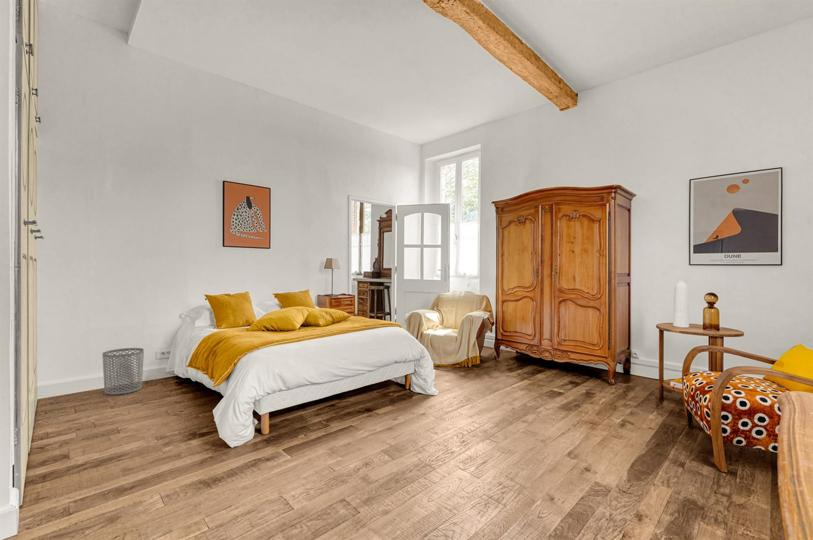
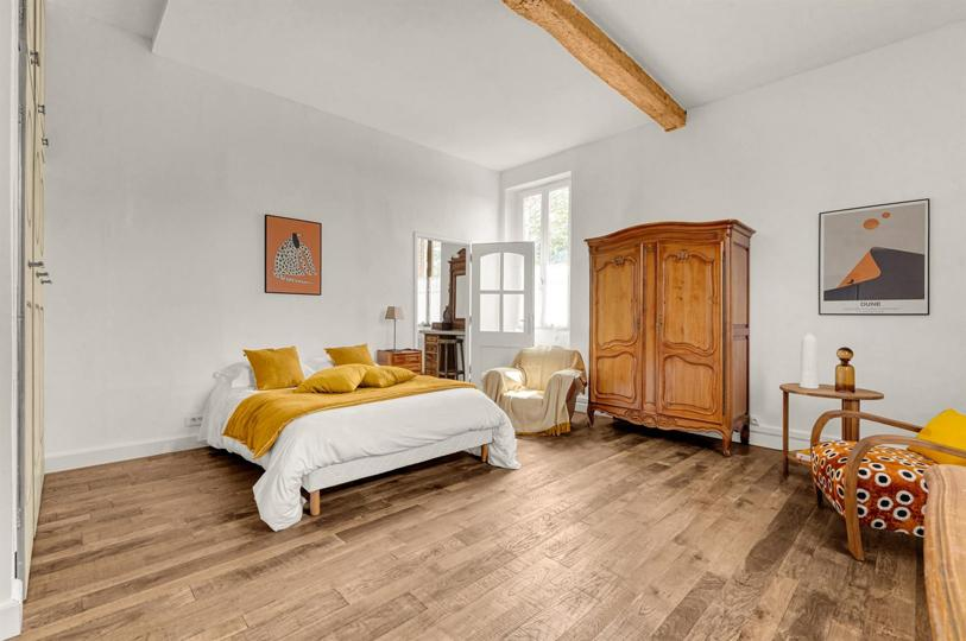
- waste bin (123, 370)
